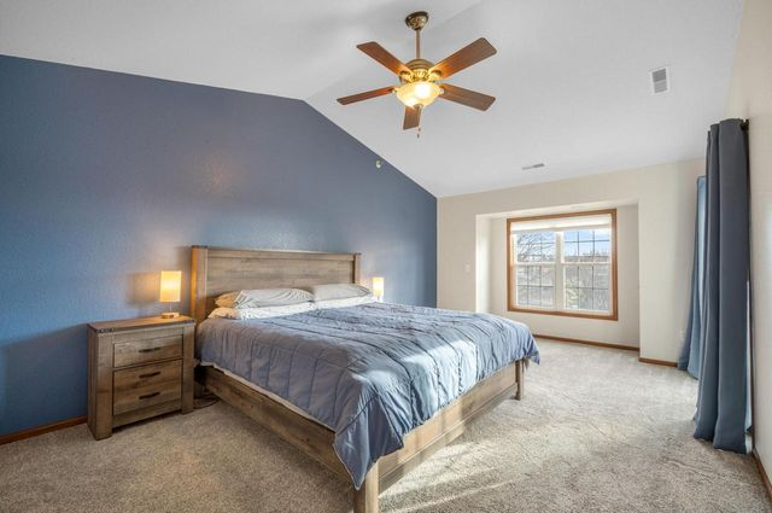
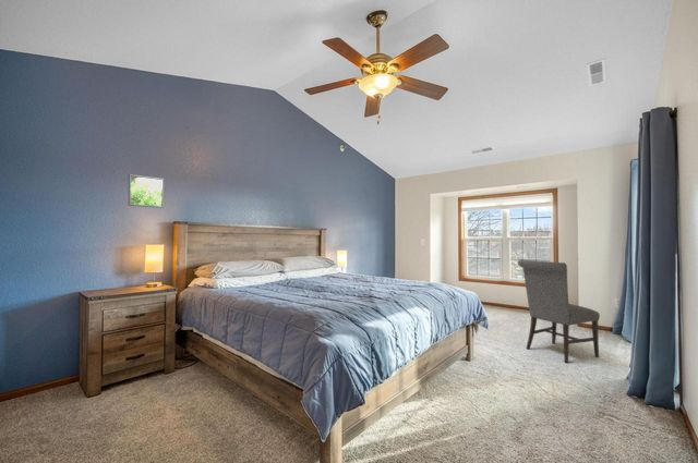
+ chair (556, 306)
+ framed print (146, 191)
